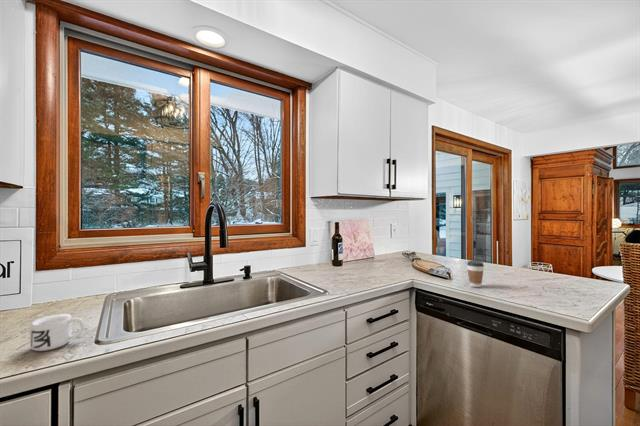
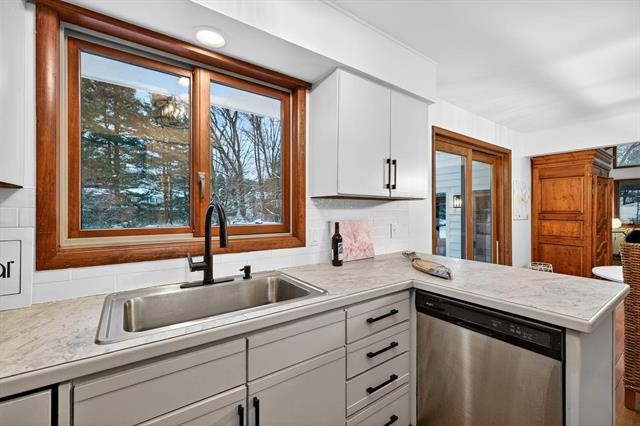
- coffee cup (475, 273)
- mug (59, 331)
